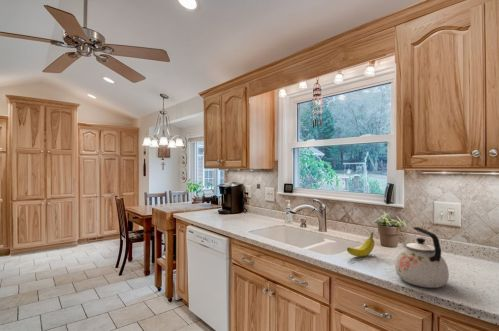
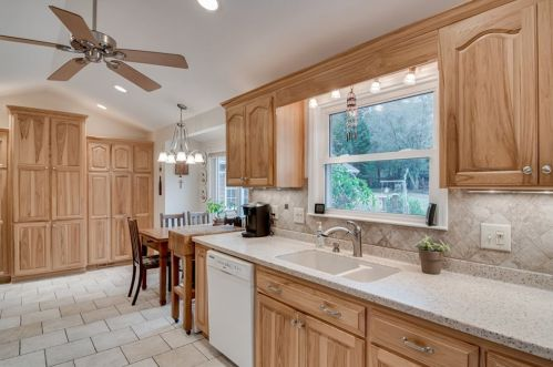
- fruit (362, 245)
- kettle (420, 254)
